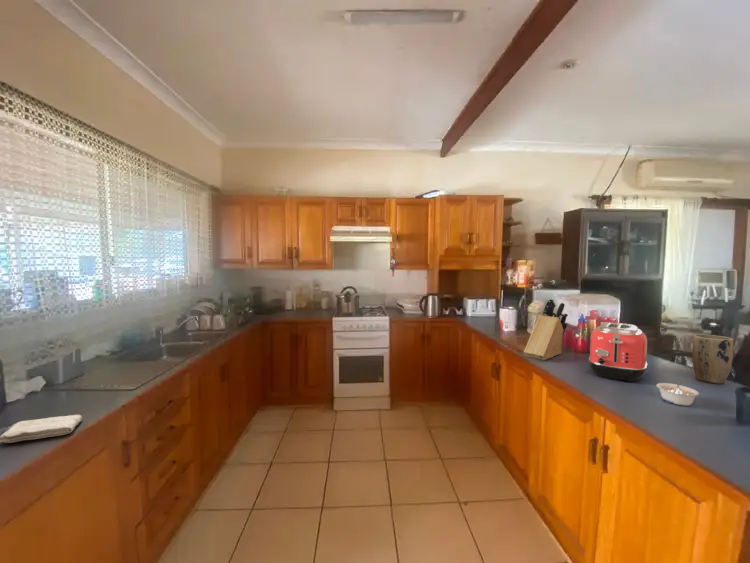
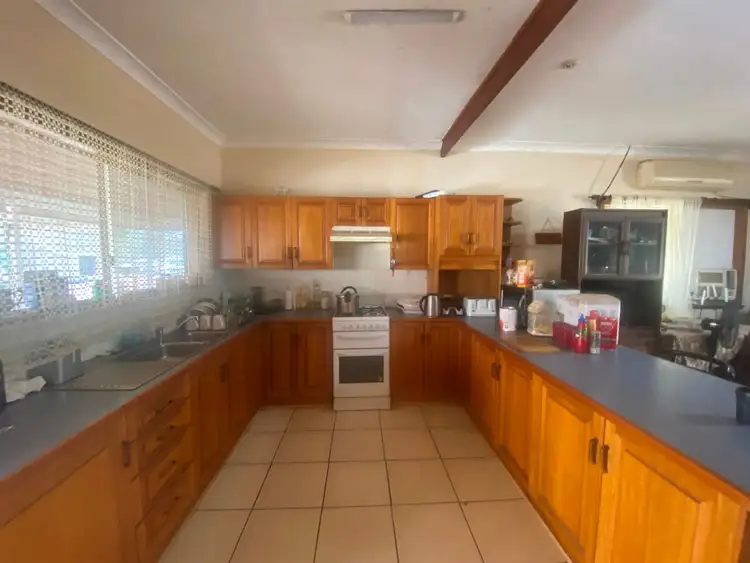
- washcloth (43, 427)
- toaster (617, 350)
- plant pot (711, 358)
- knife block (547, 327)
- legume (675, 393)
